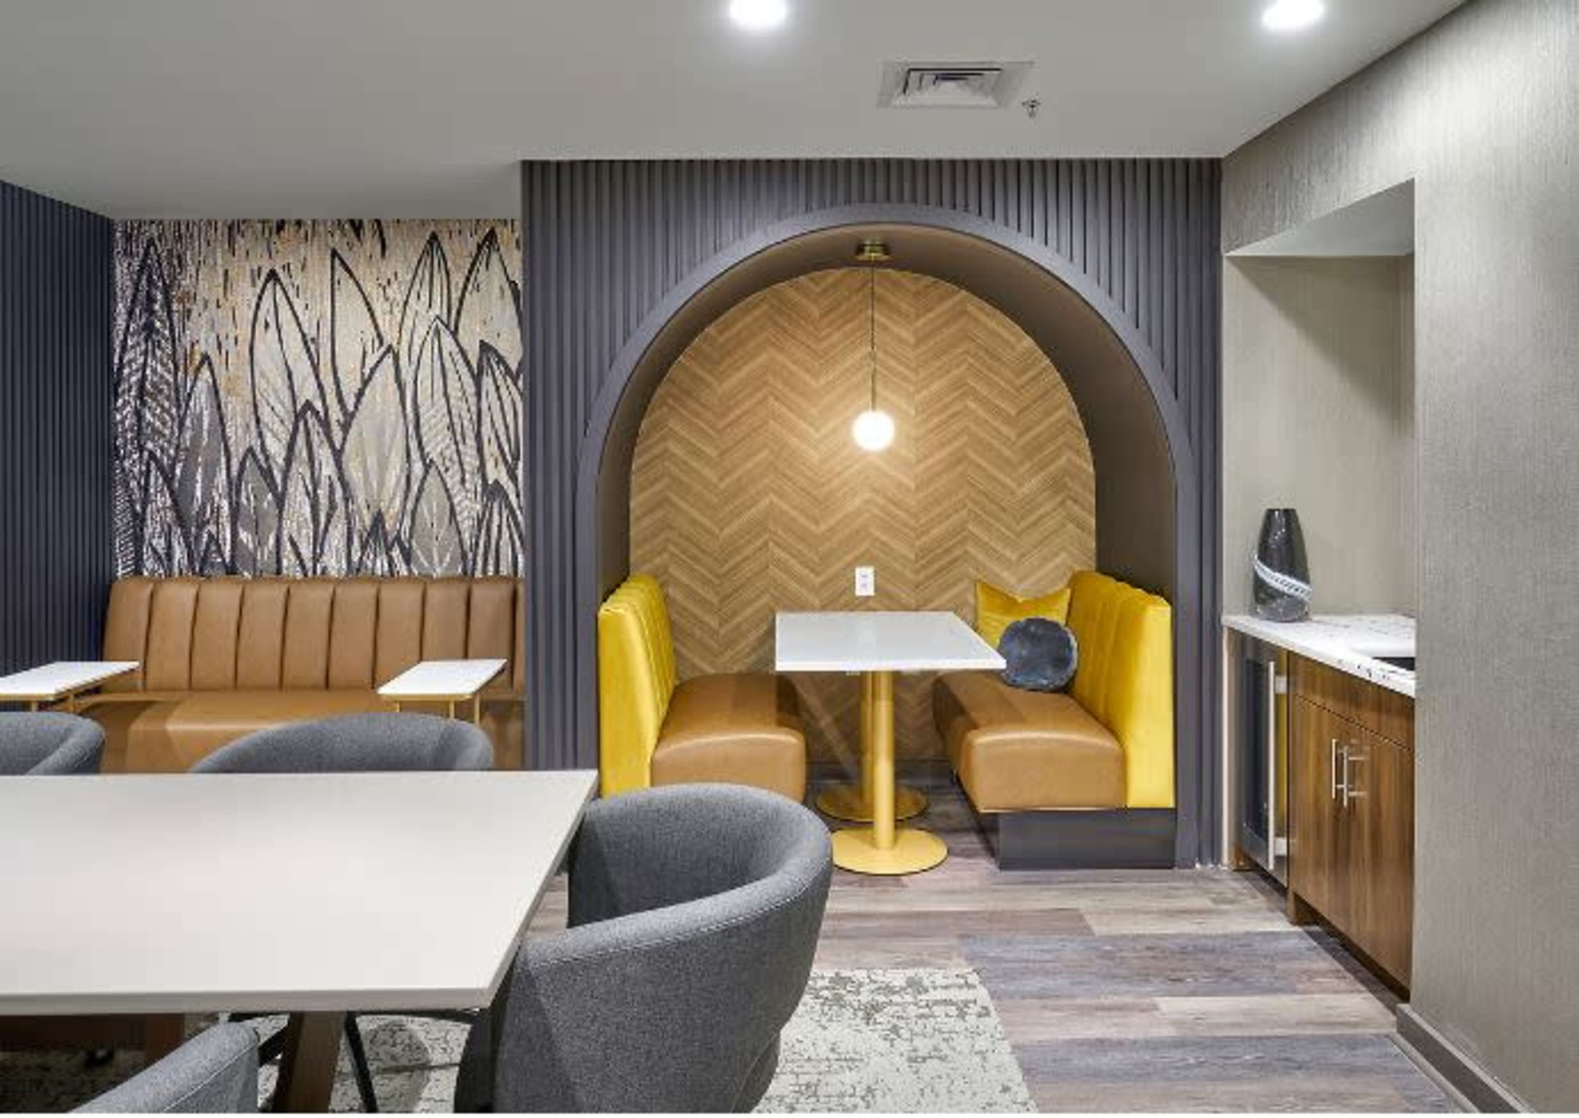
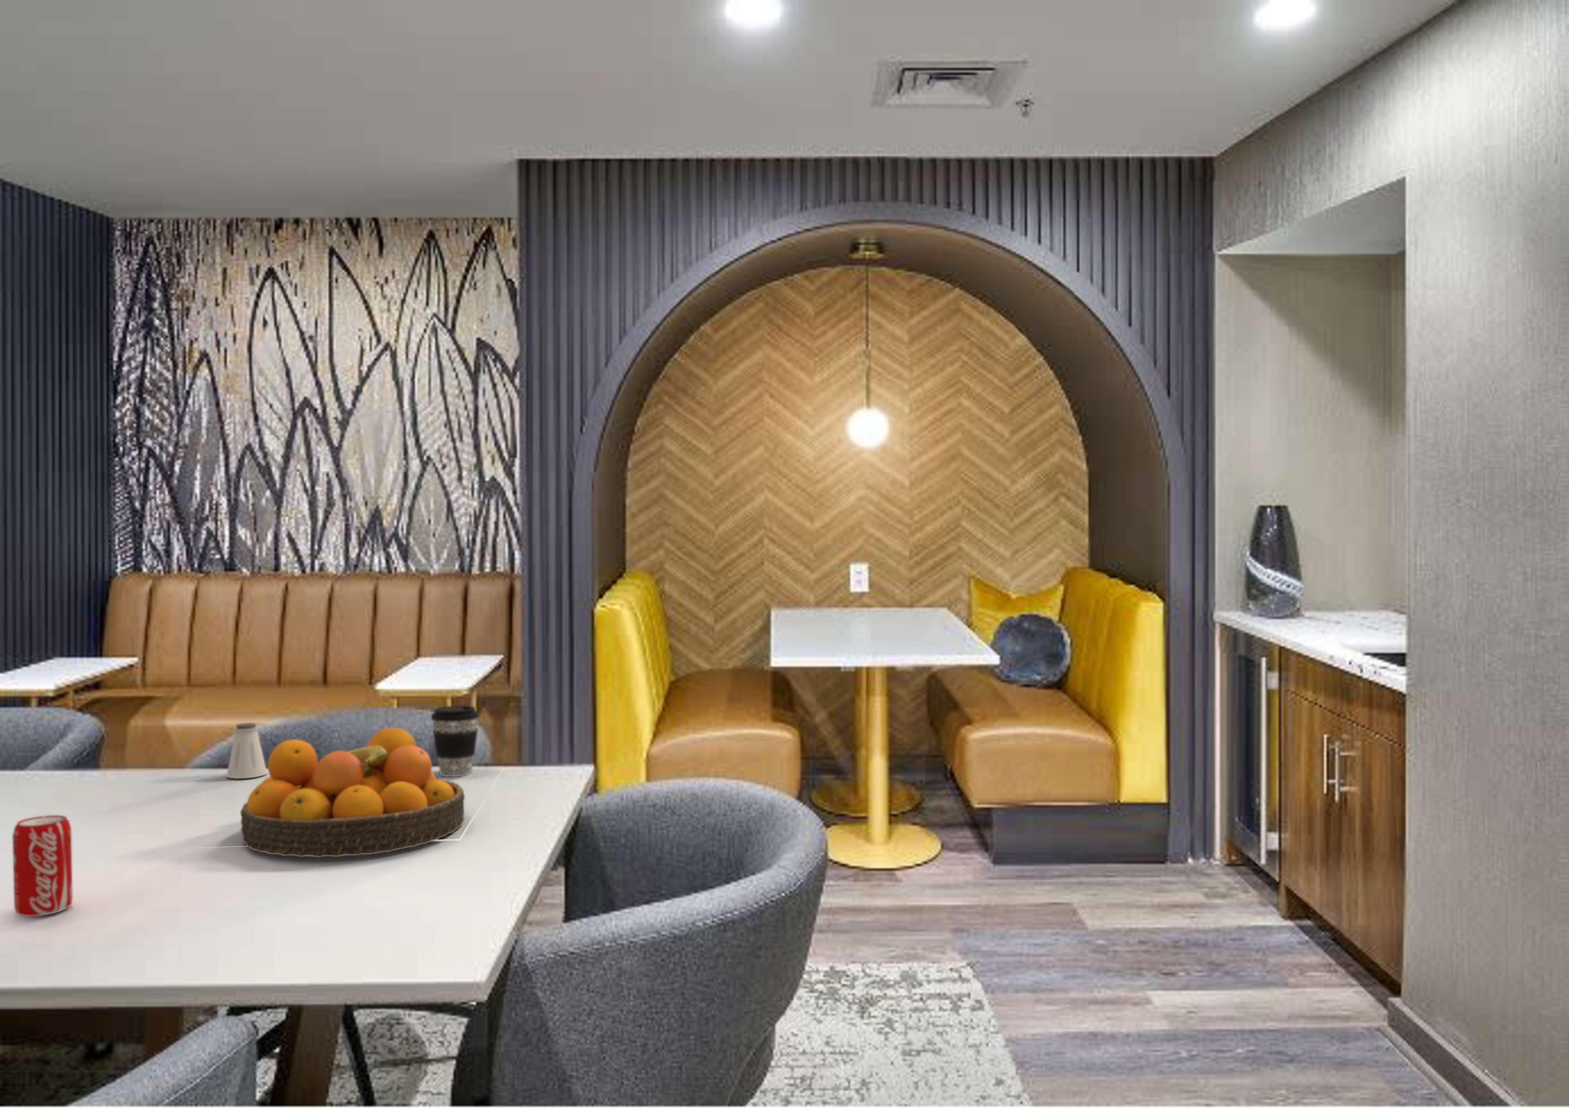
+ beverage can (43, 865)
+ saltshaker (246, 749)
+ fruit bowl (355, 783)
+ coffee cup (456, 741)
